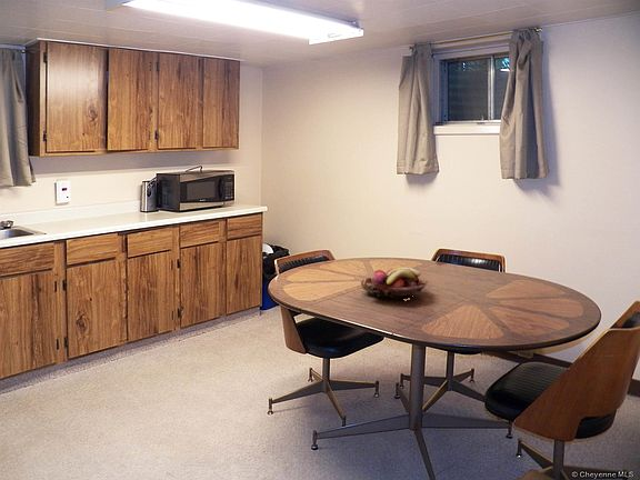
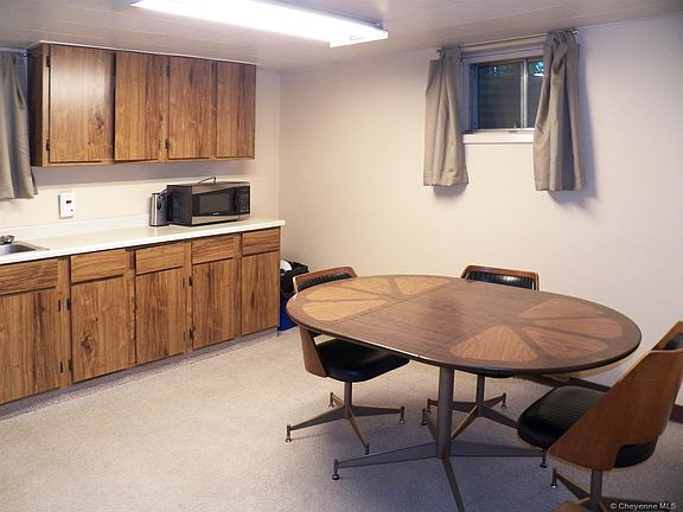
- fruit basket (393, 281)
